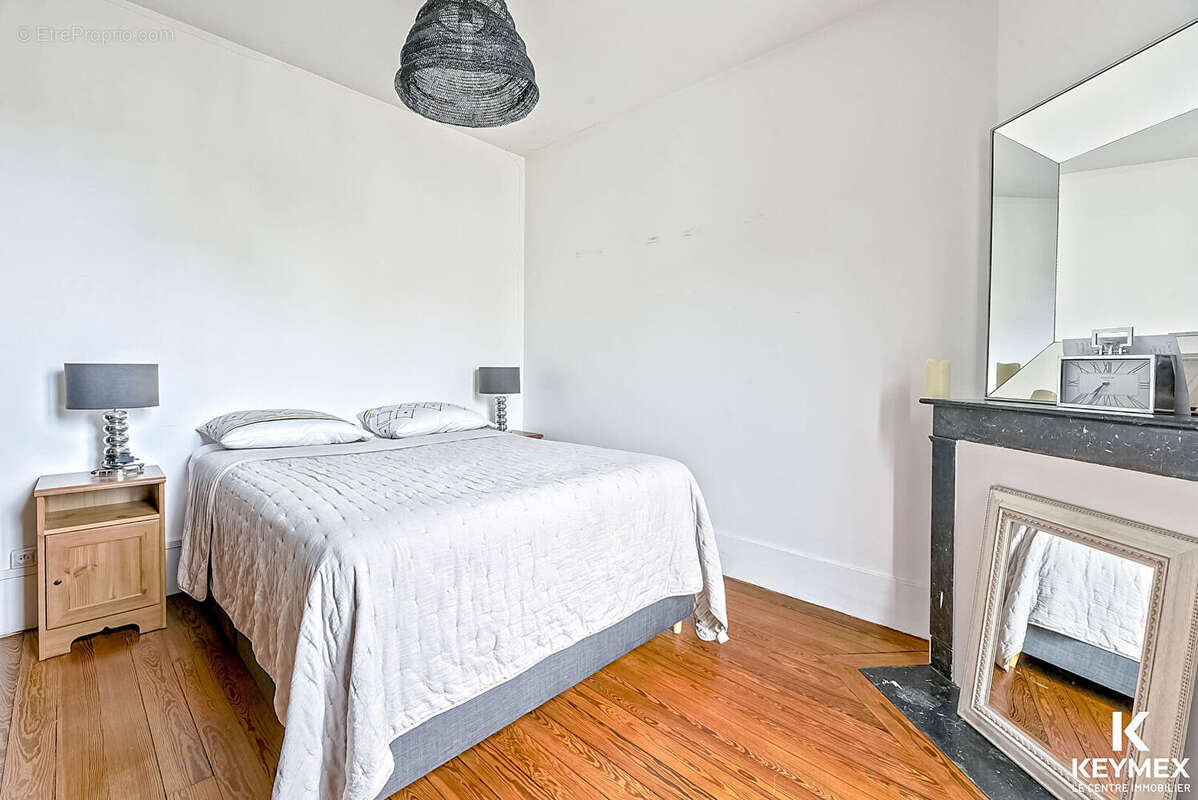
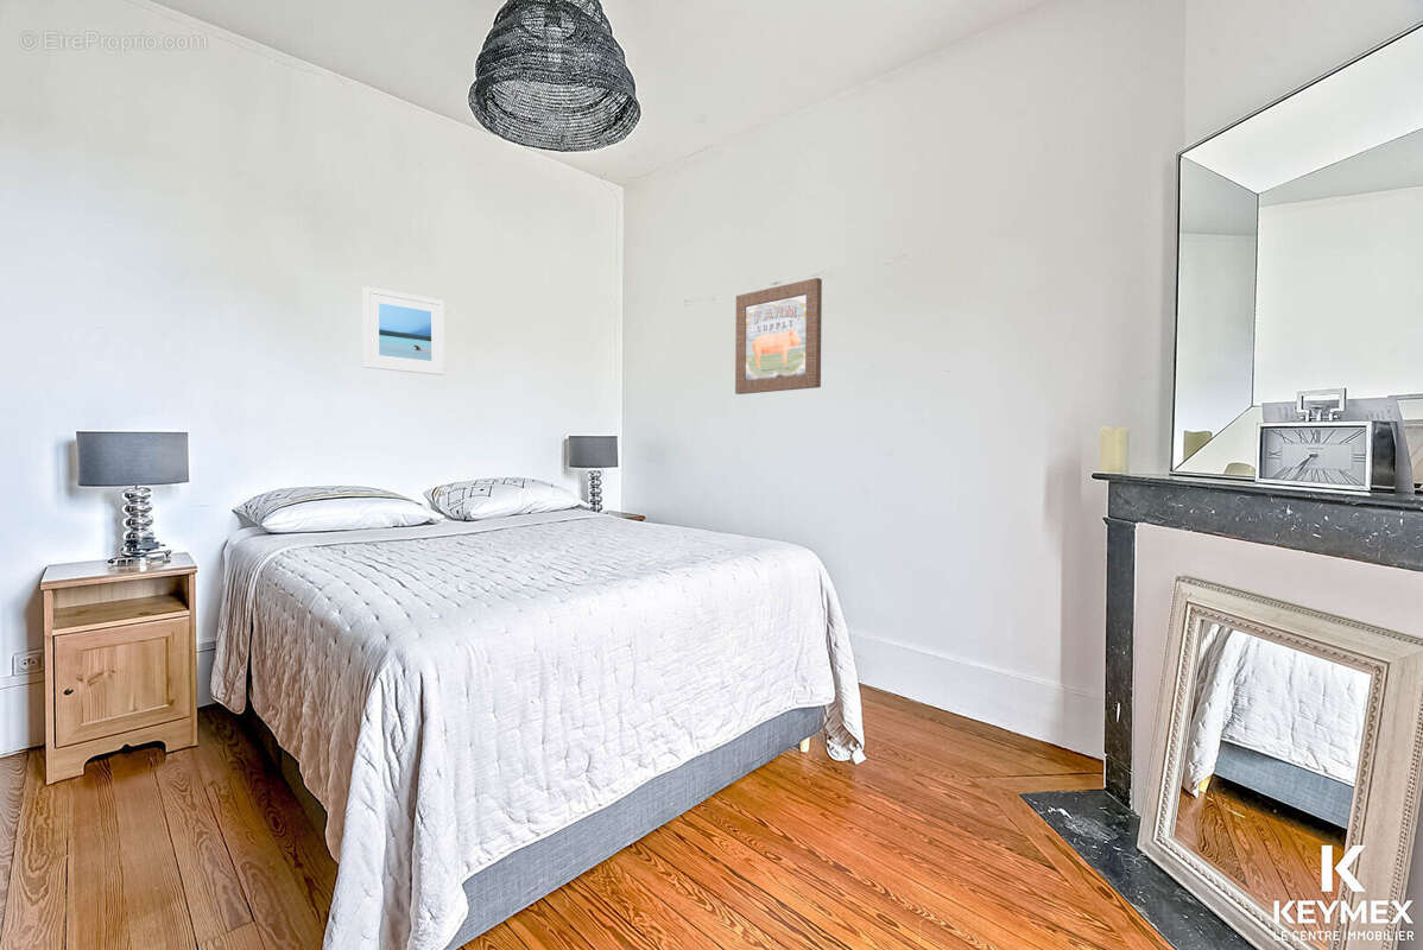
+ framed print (405, 332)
+ wall art (776, 338)
